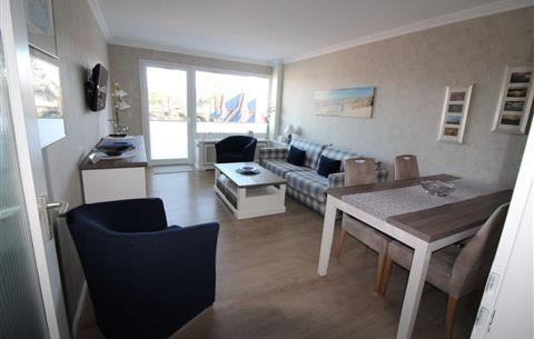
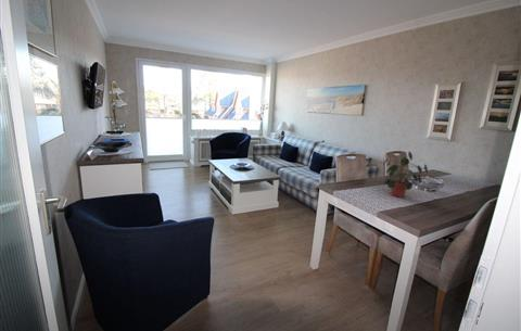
+ potted plant (404, 173)
